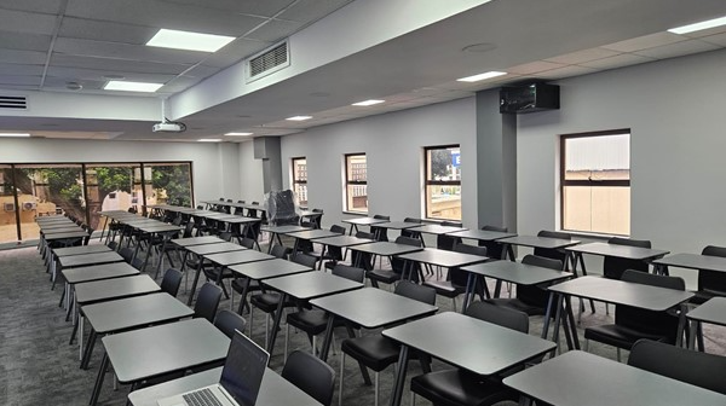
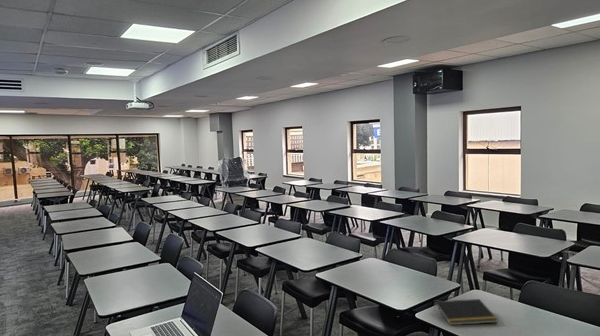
+ notepad (465, 311)
